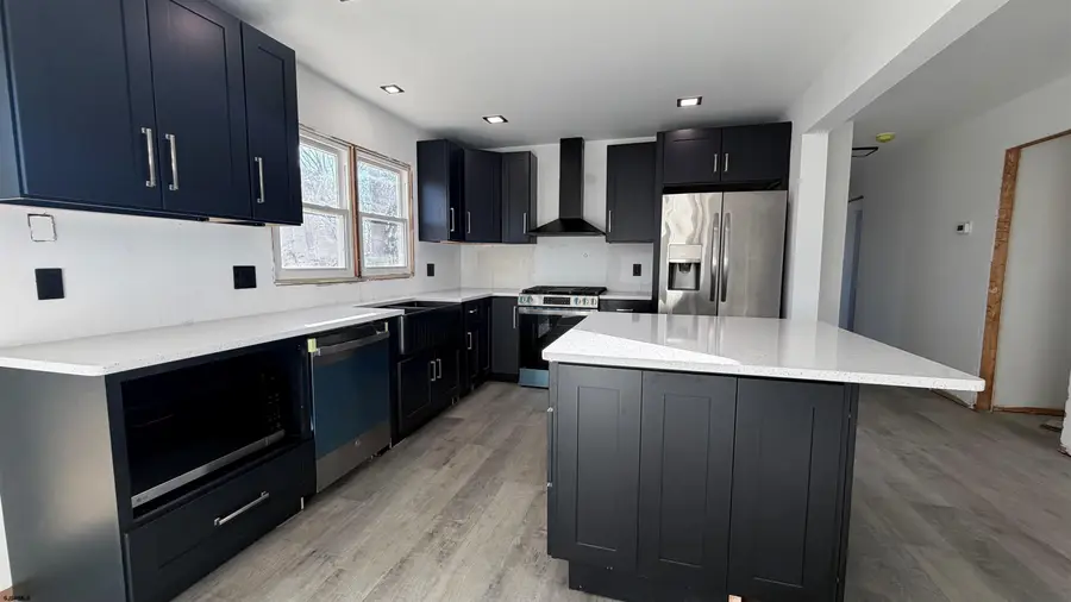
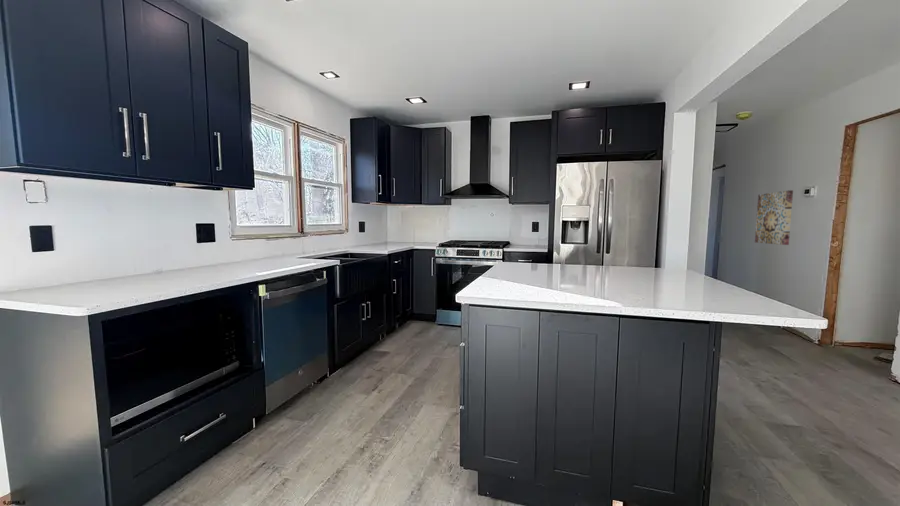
+ wall art (772, 218)
